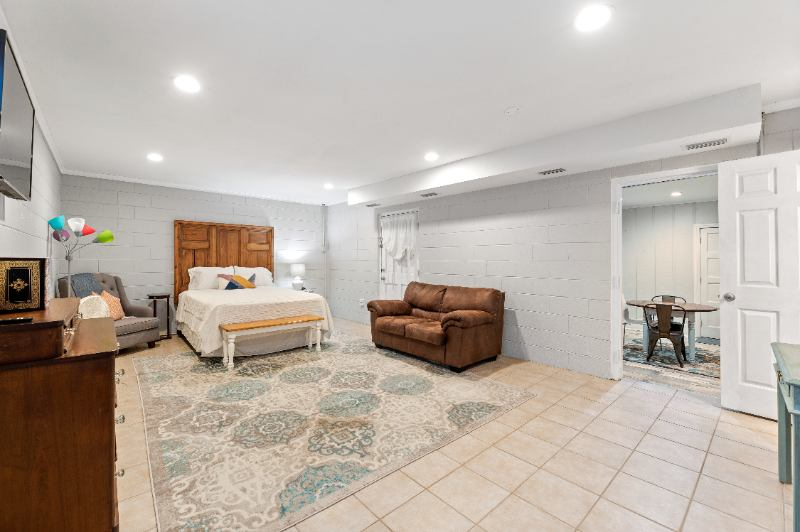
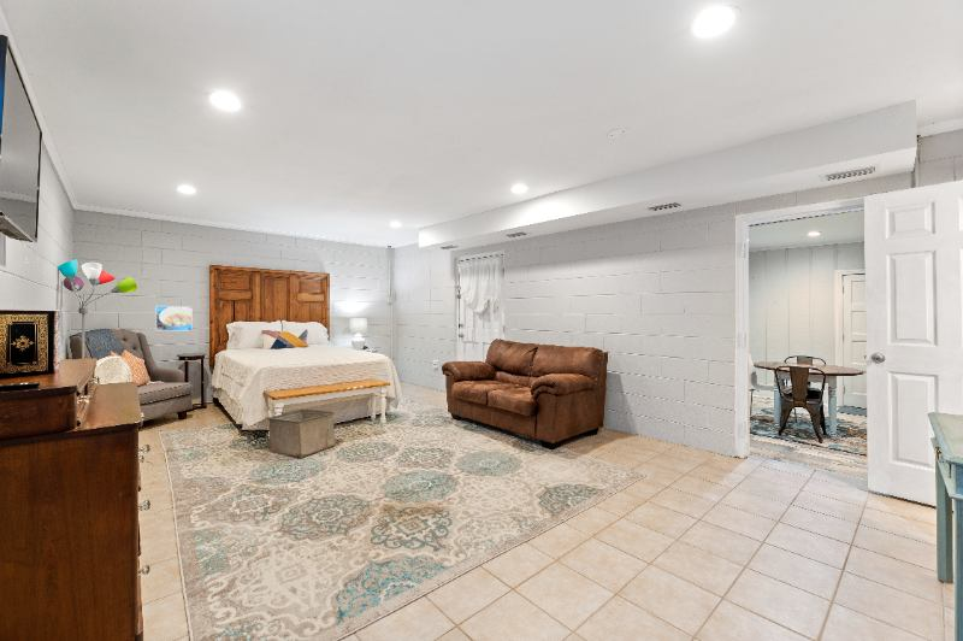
+ storage bin (302, 431)
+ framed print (173, 318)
